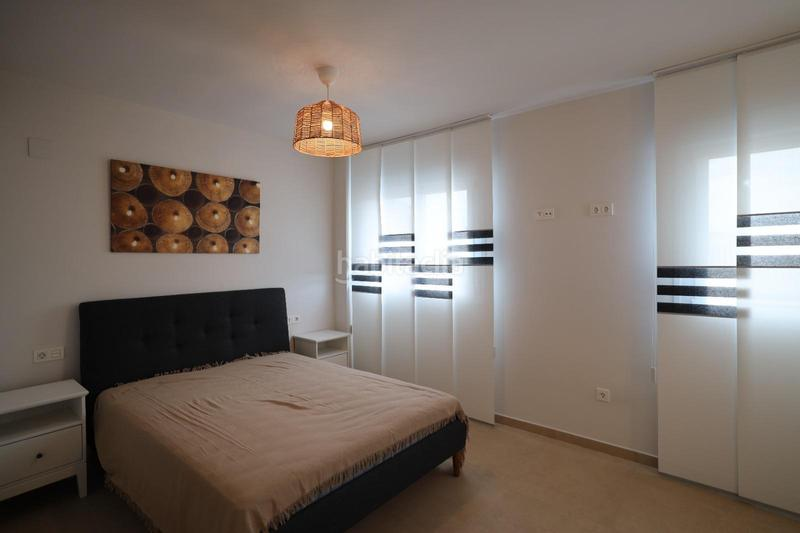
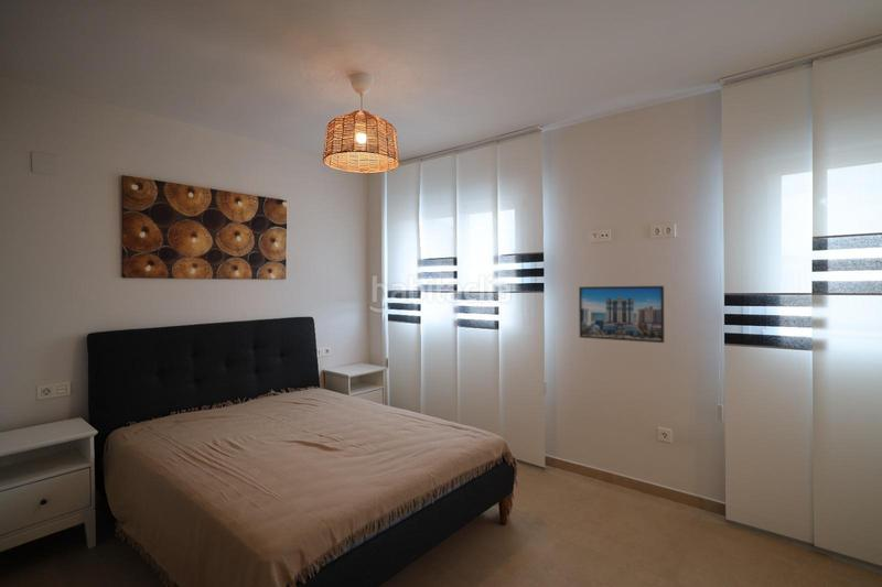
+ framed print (619, 313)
